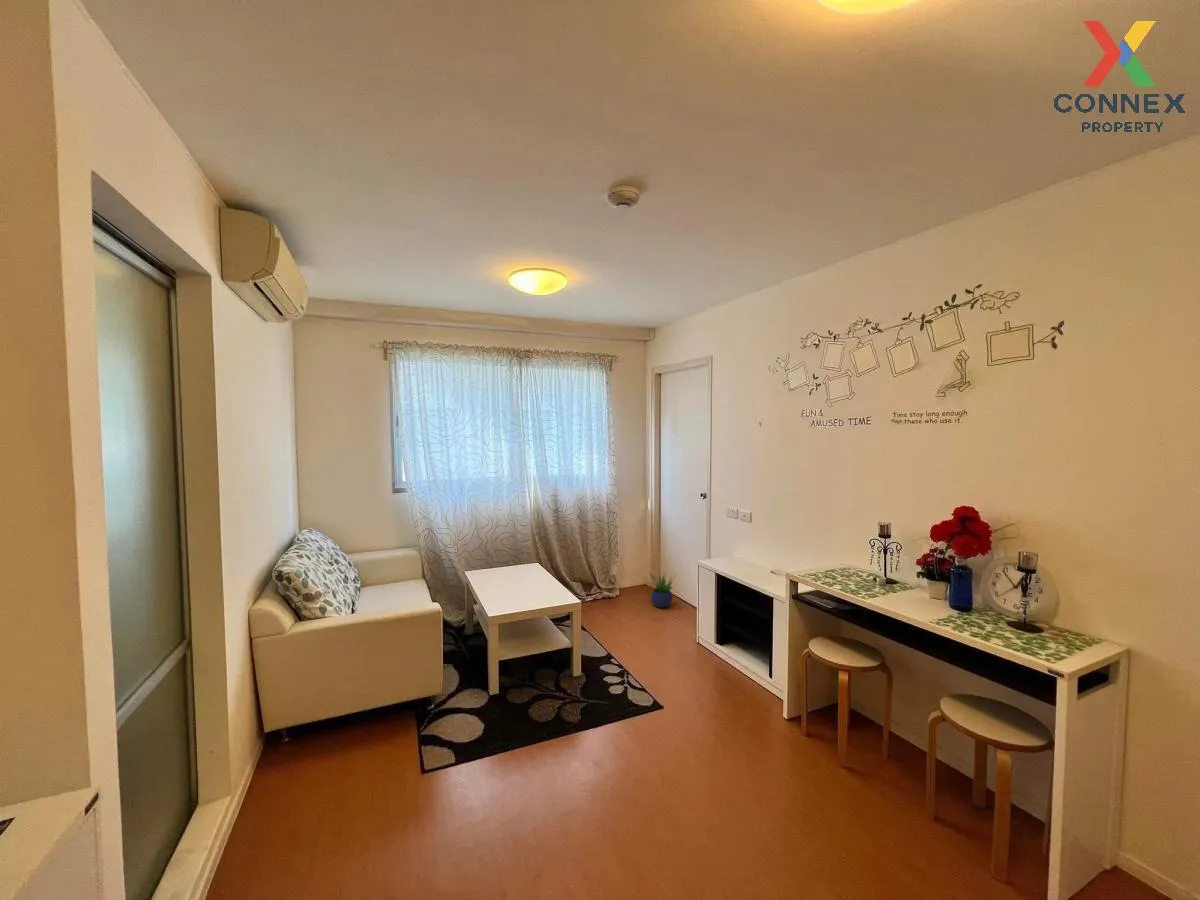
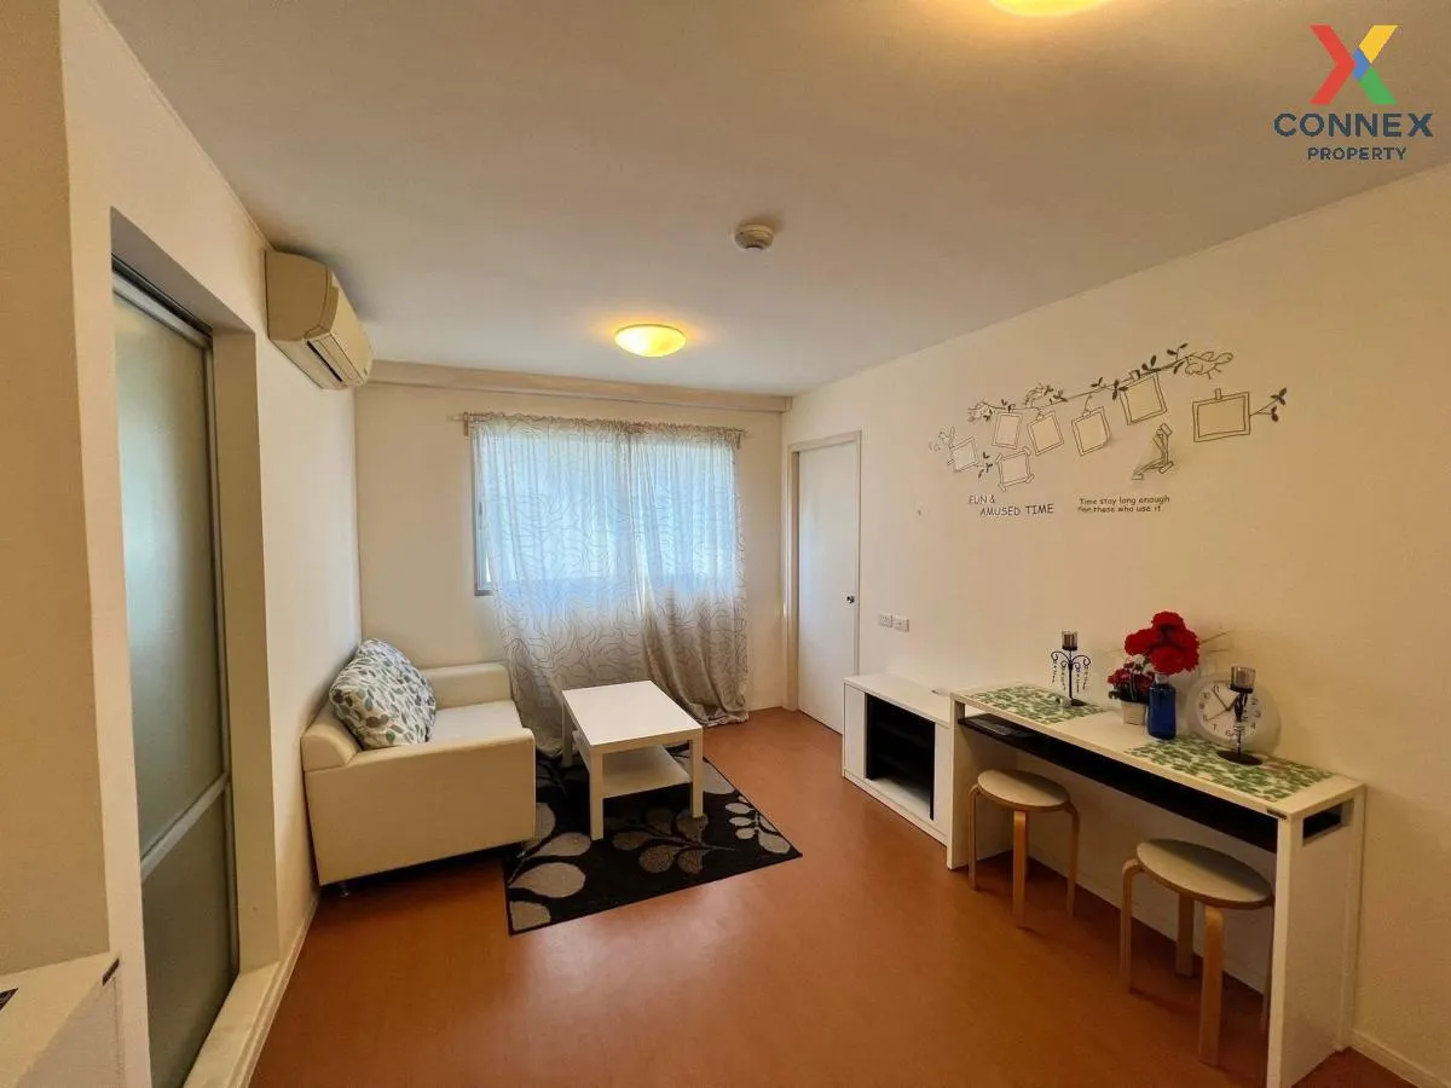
- potted plant (663, 589)
